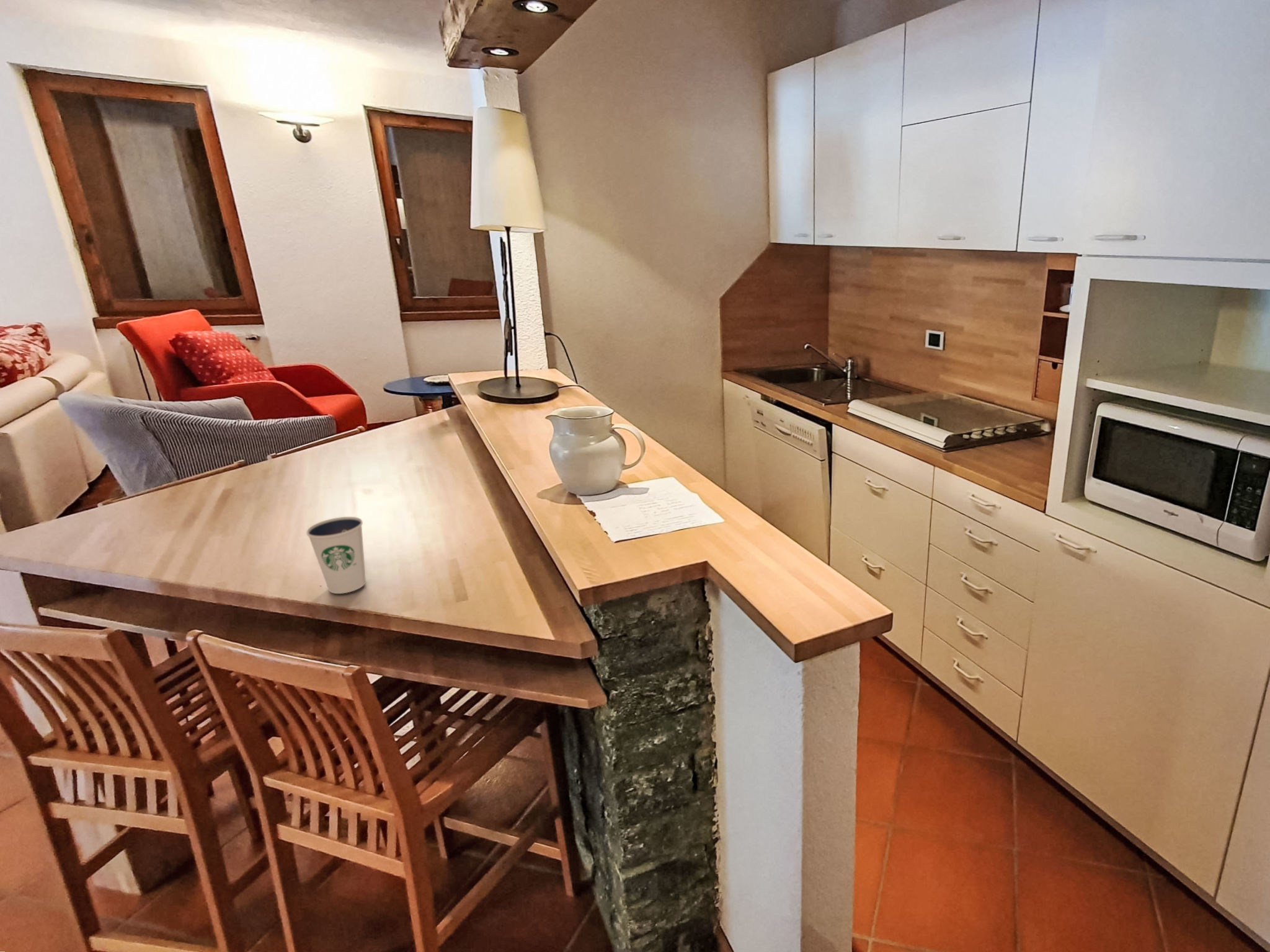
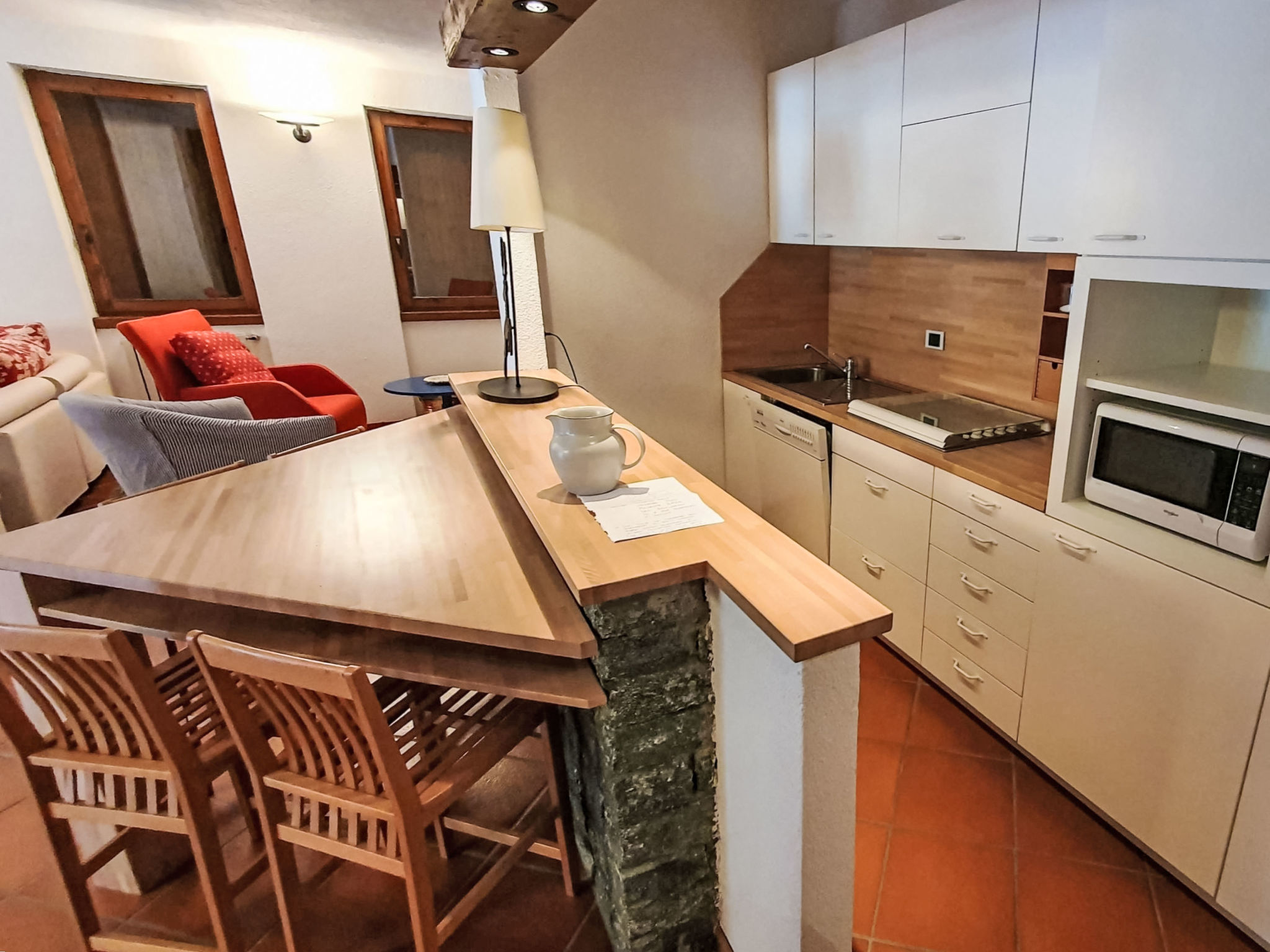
- dixie cup (341, 557)
